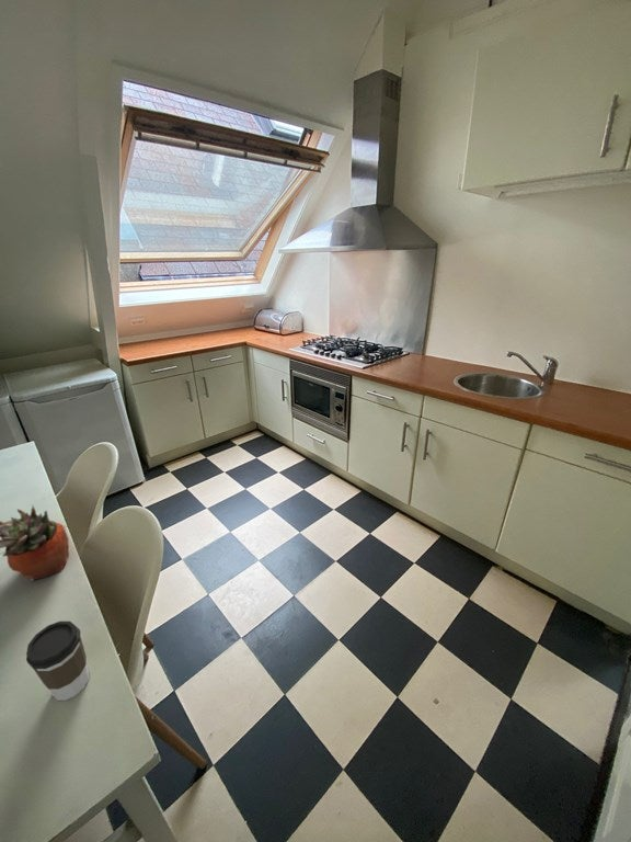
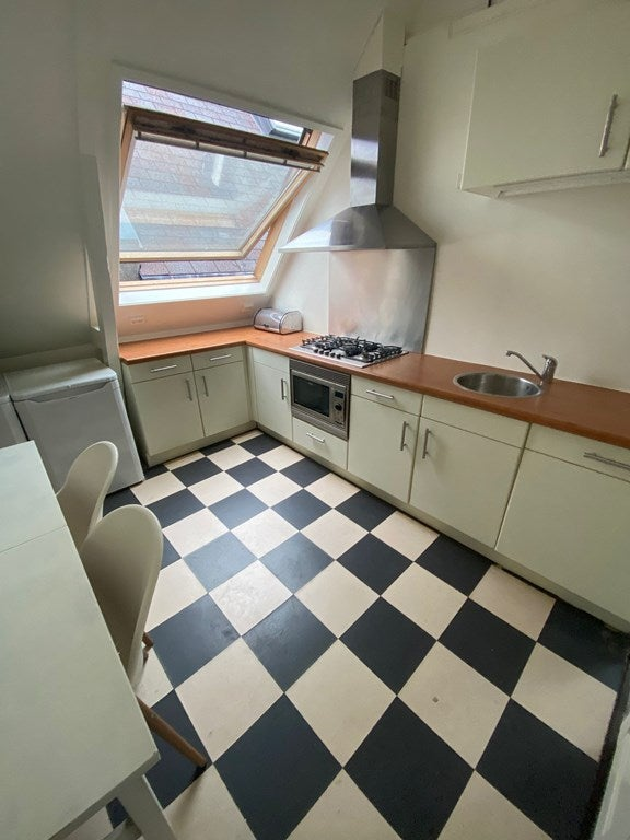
- succulent planter (34, 538)
- coffee cup (61, 662)
